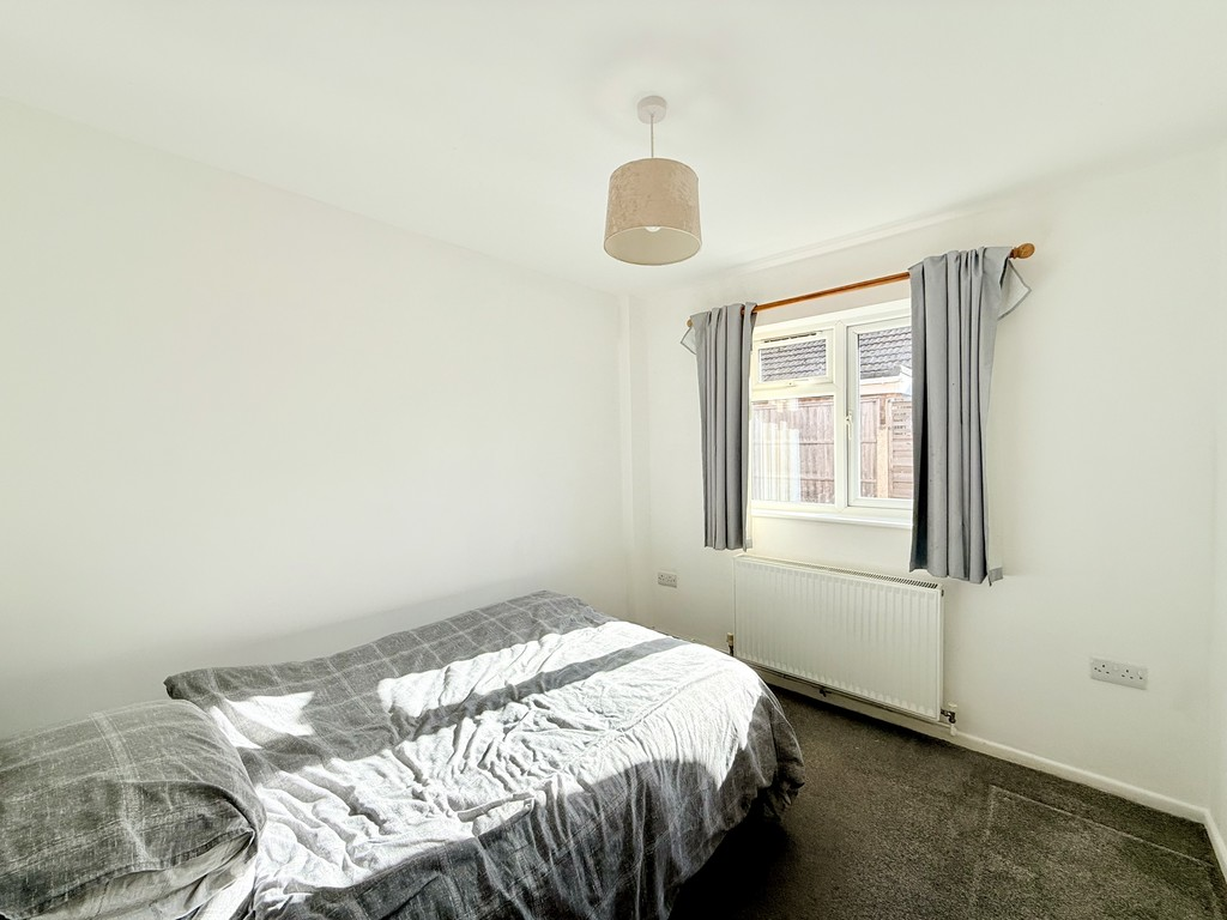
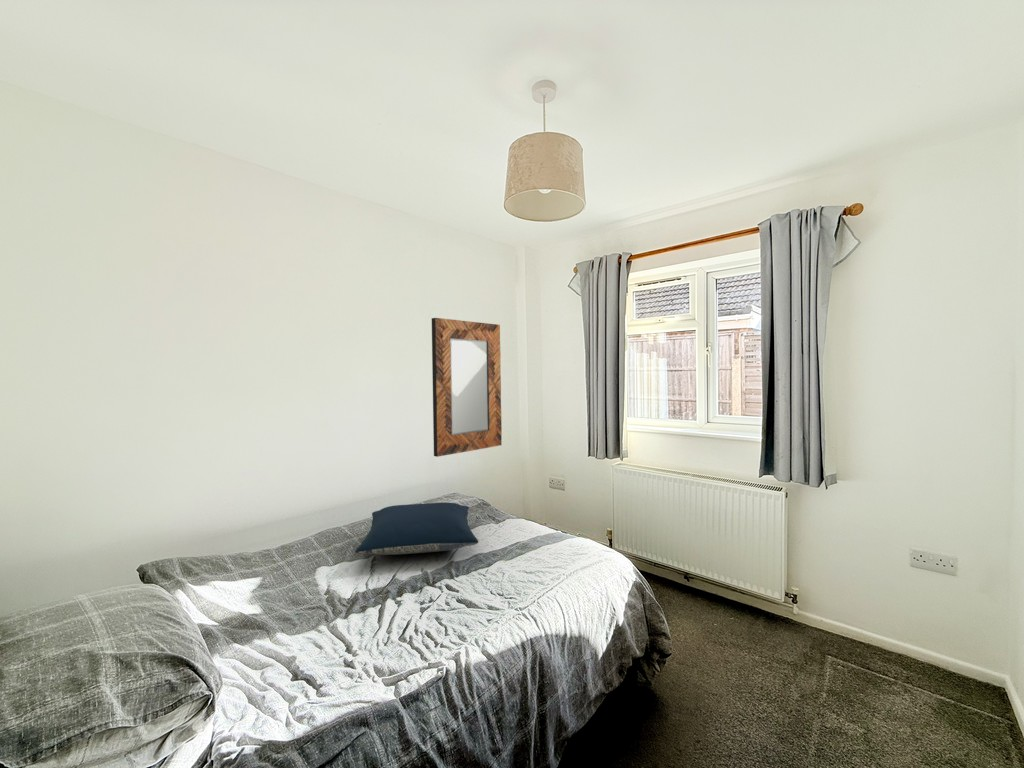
+ home mirror (469, 386)
+ pillow (420, 526)
